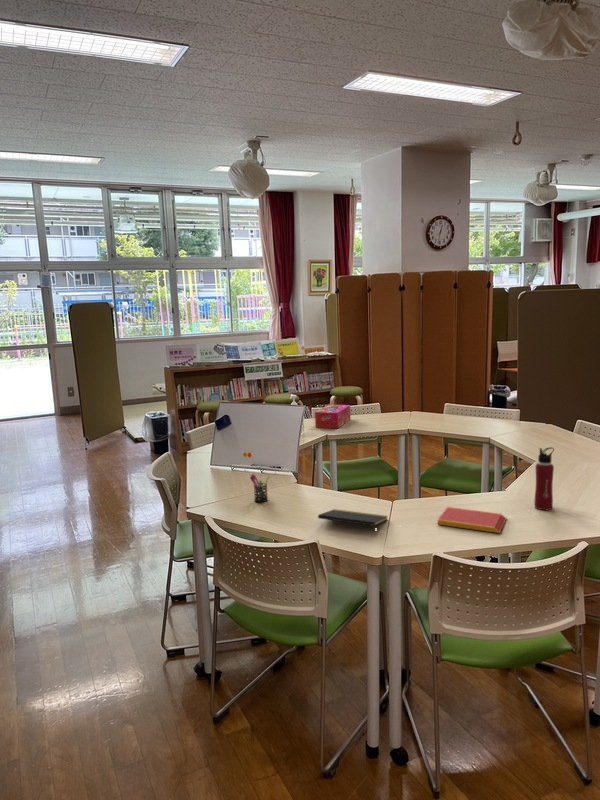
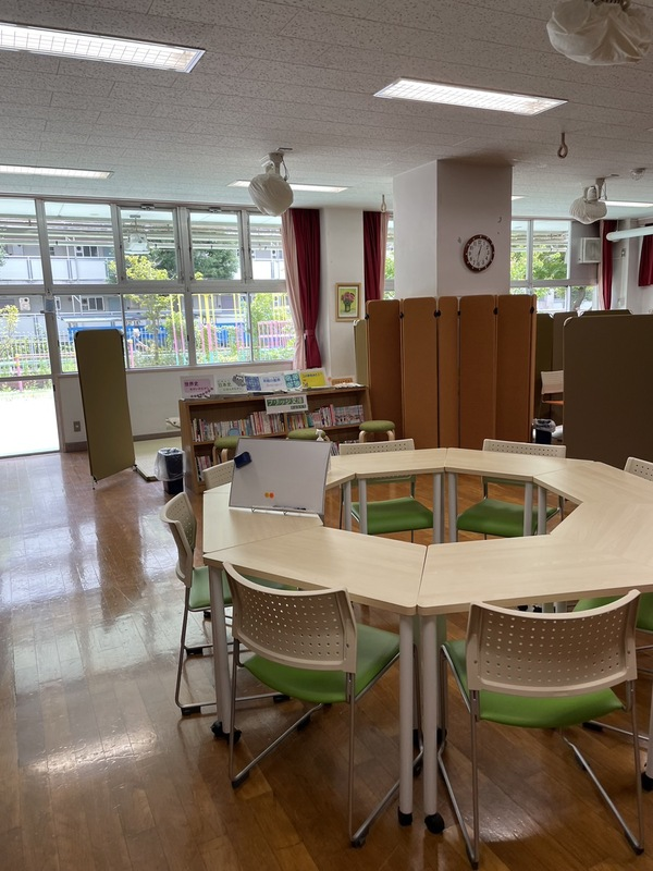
- tissue box (333, 416)
- book (472, 519)
- water bottle (544, 477)
- notepad (353, 517)
- pen holder (259, 487)
